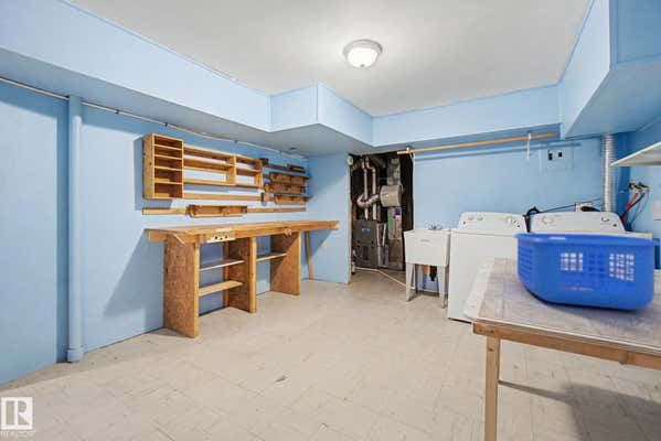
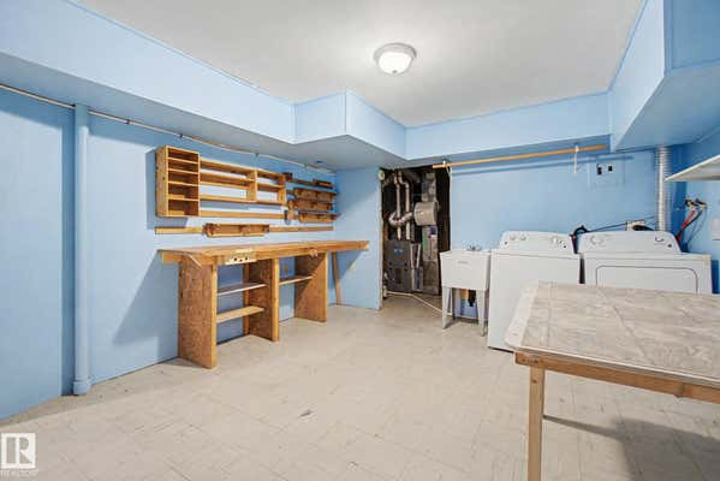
- clothes hamper (573, 265)
